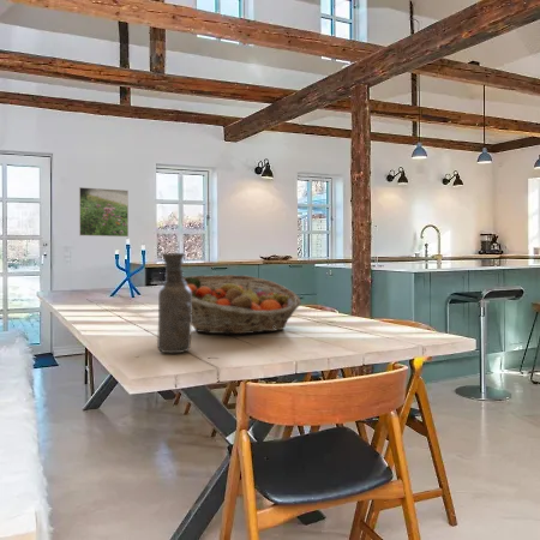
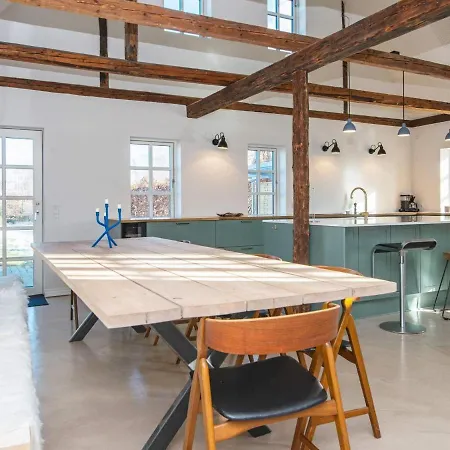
- vase (174, 301)
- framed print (103, 212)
- fruit basket (238, 301)
